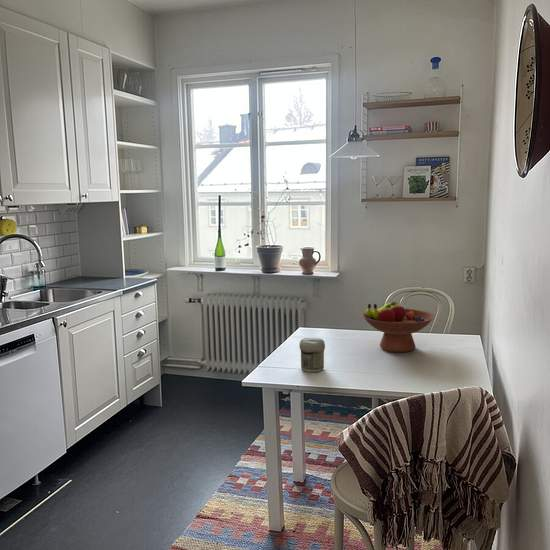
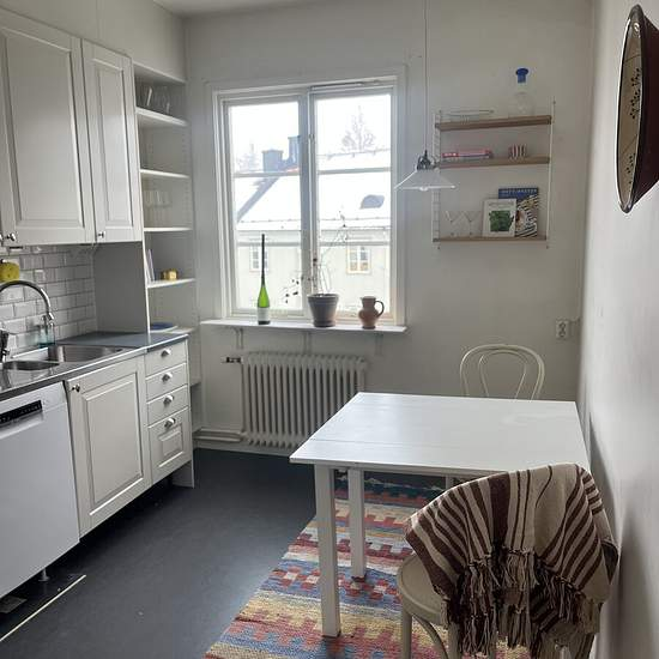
- jar (312, 354)
- fruit bowl (397, 325)
